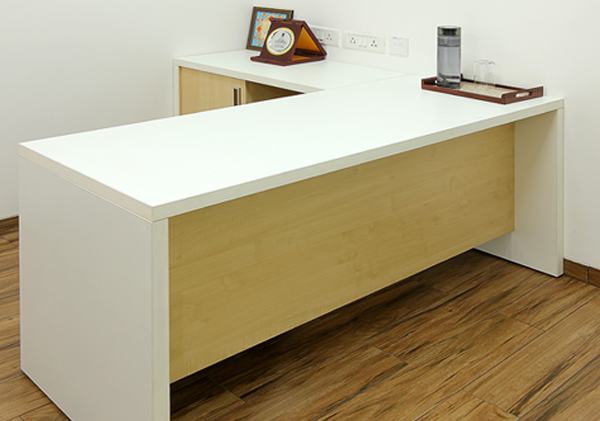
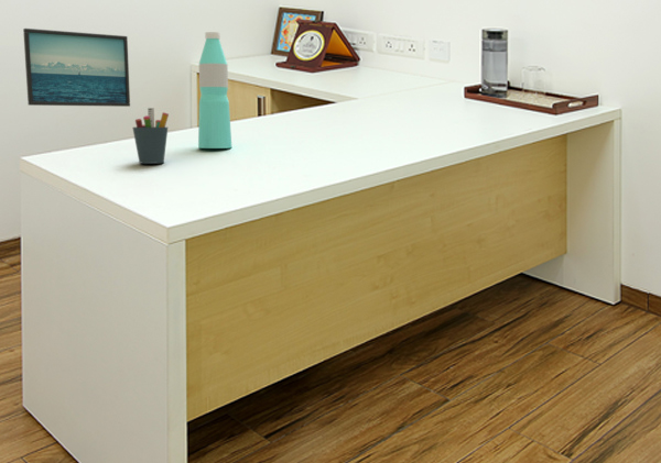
+ water bottle (214, 90)
+ pen holder (151, 135)
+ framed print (79, 69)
